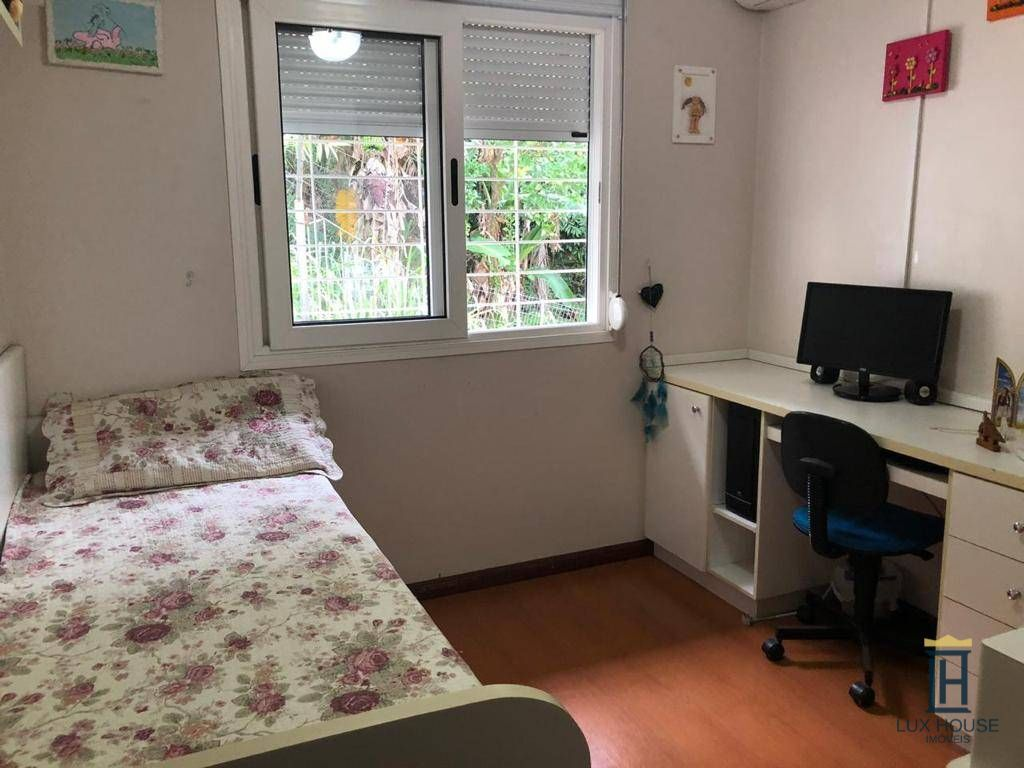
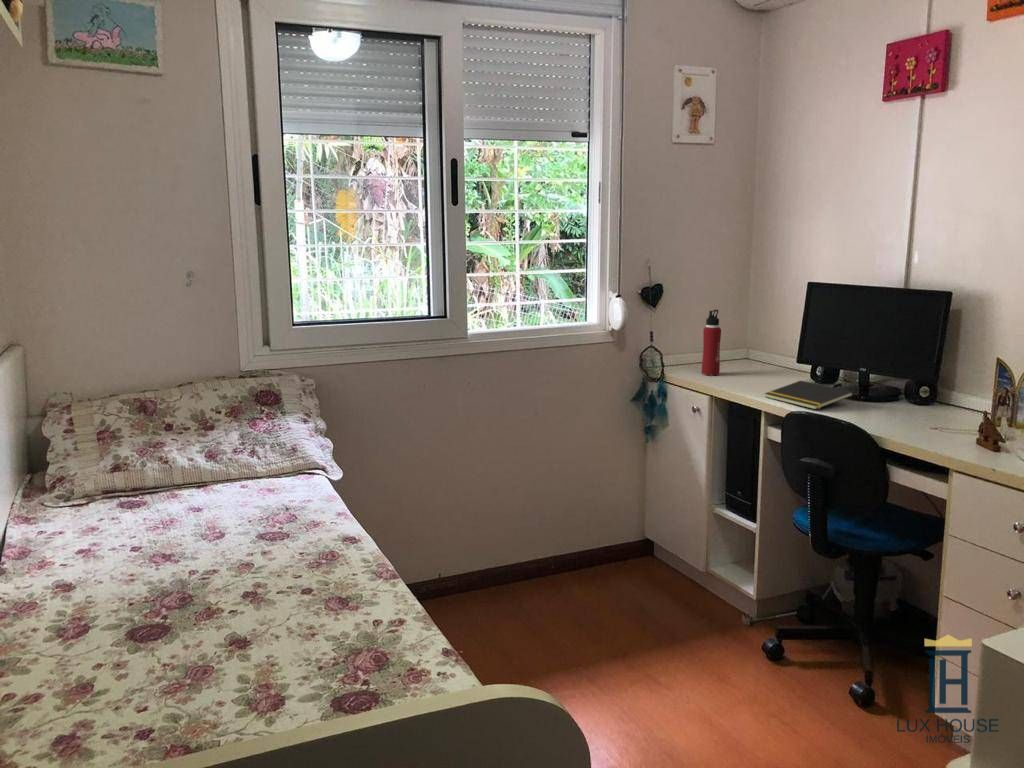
+ notepad (807, 394)
+ water bottle (711, 342)
